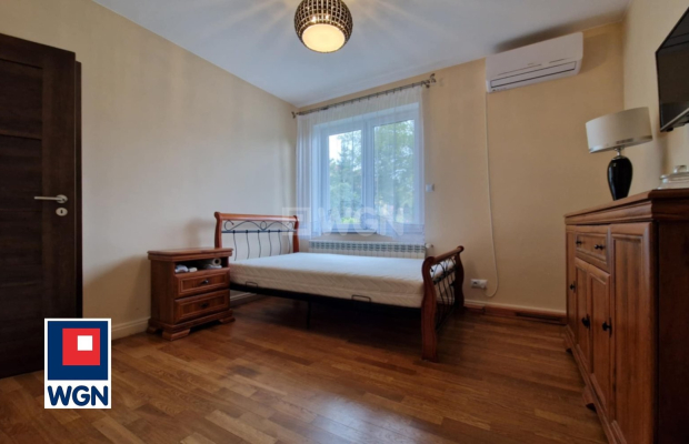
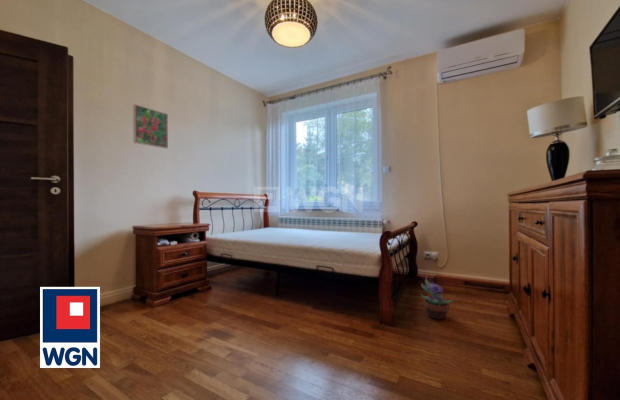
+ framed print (151, 127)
+ decorative plant (436, 297)
